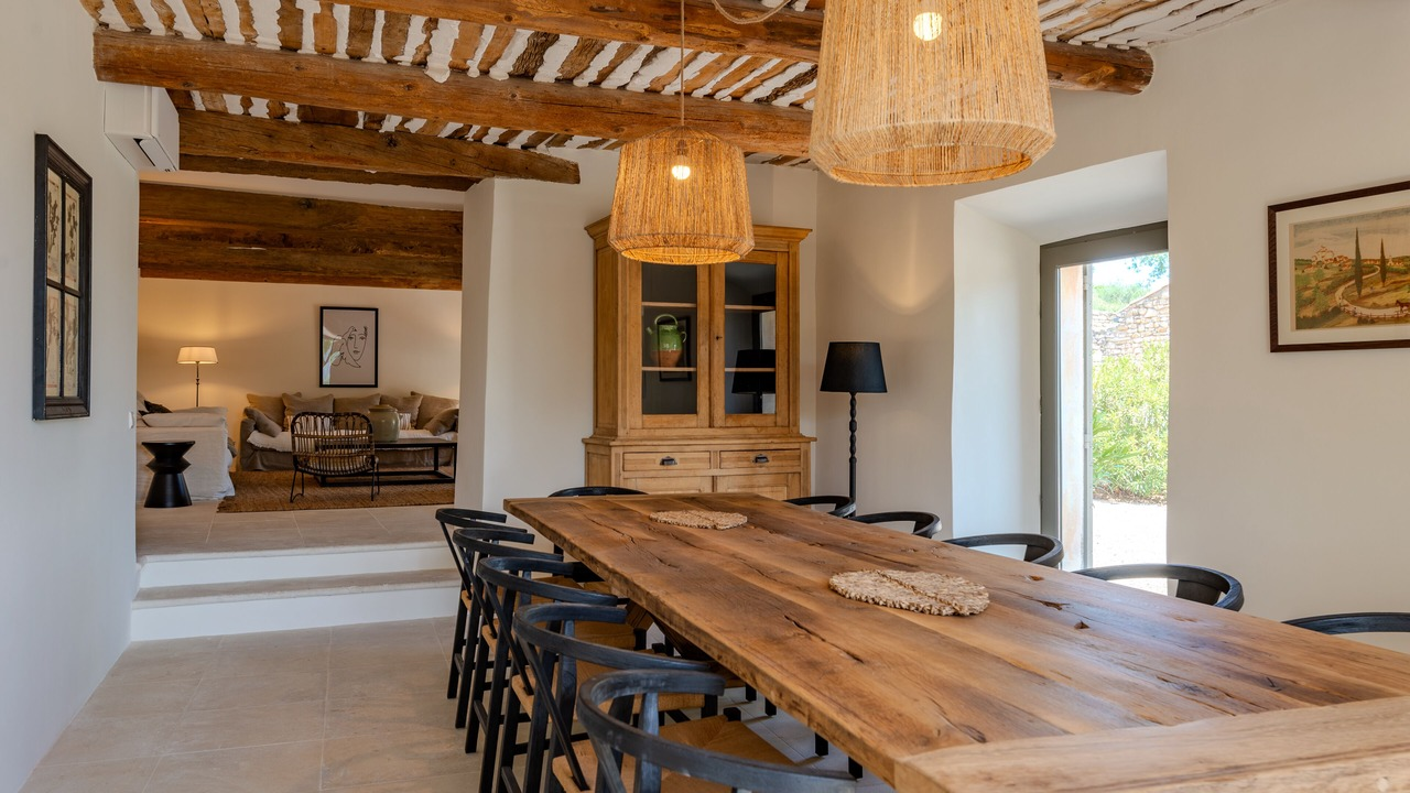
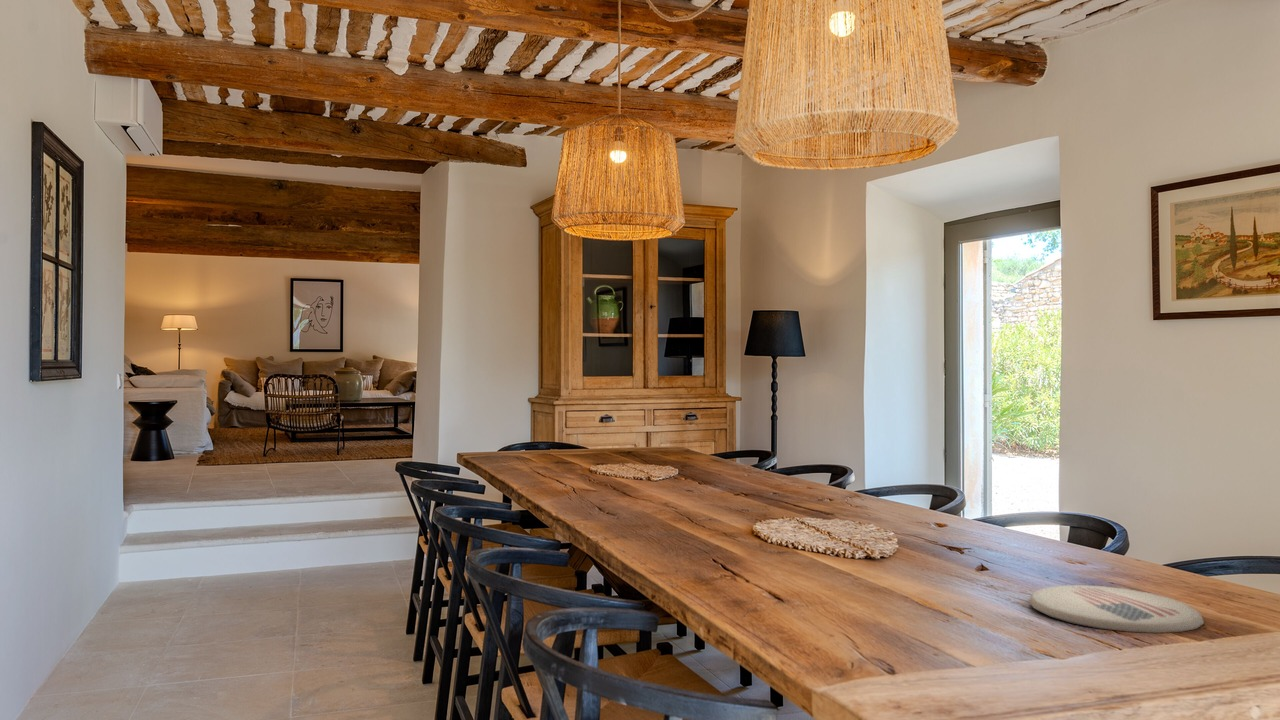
+ plate (1112, 605)
